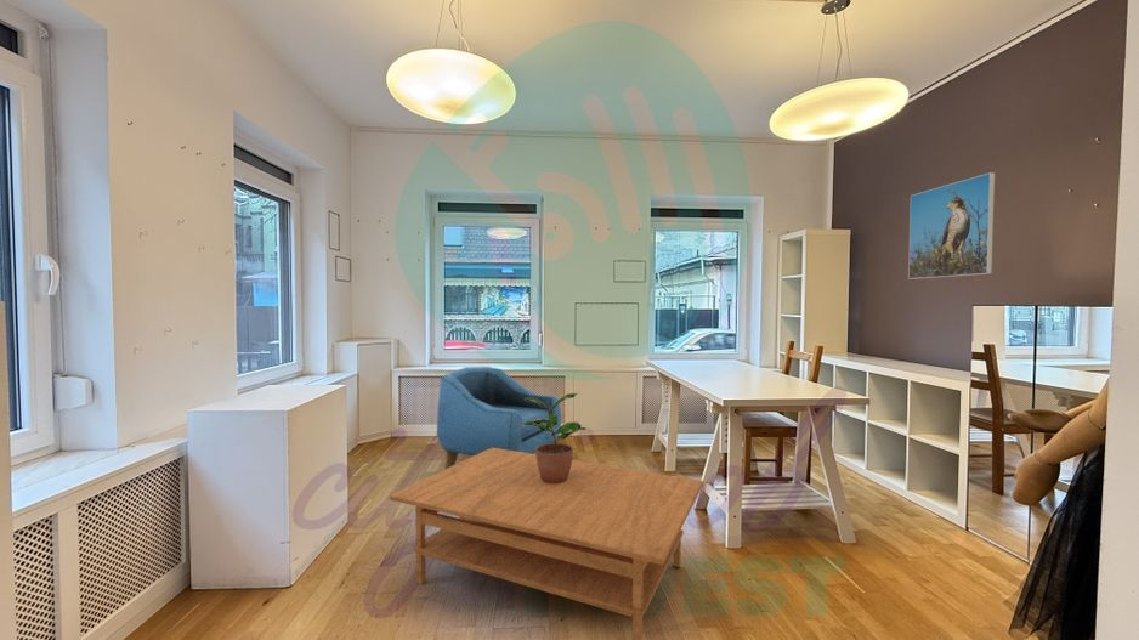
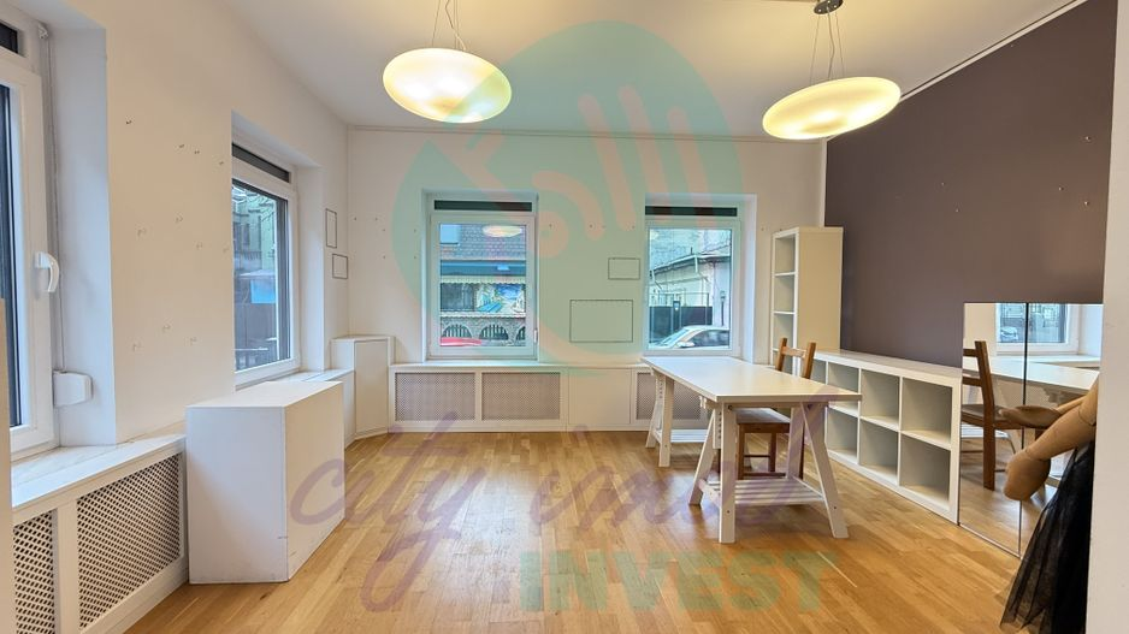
- armchair (501, 424)
- potted plant (551, 435)
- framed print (947, 231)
- coffee table (552, 529)
